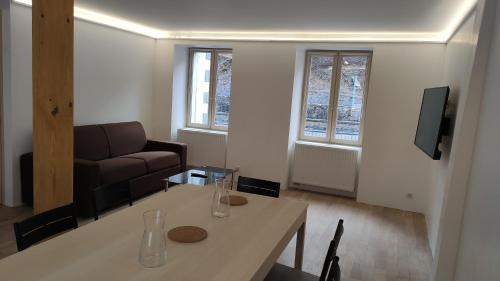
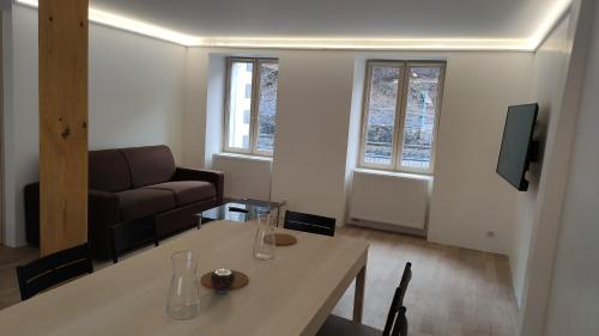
+ candle (223, 279)
